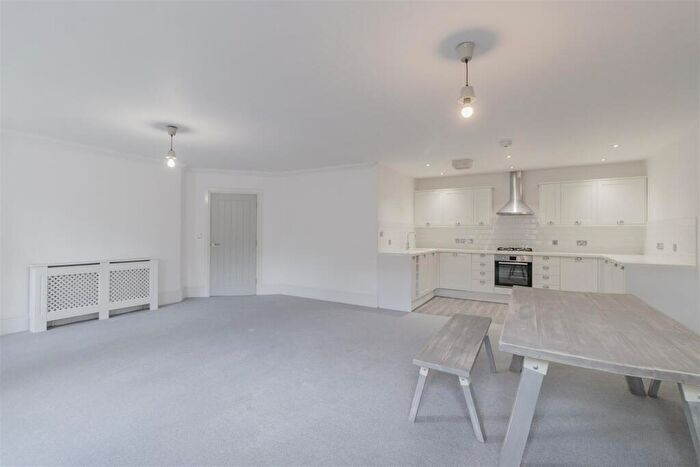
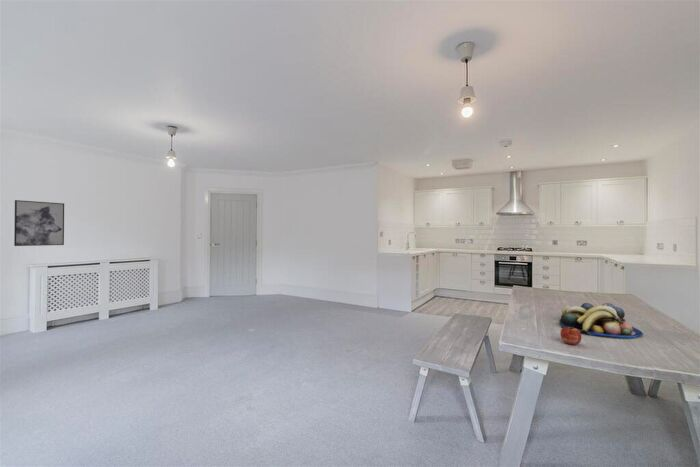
+ wall art (40, 223)
+ apple (570, 334)
+ fruit bowl (598, 316)
